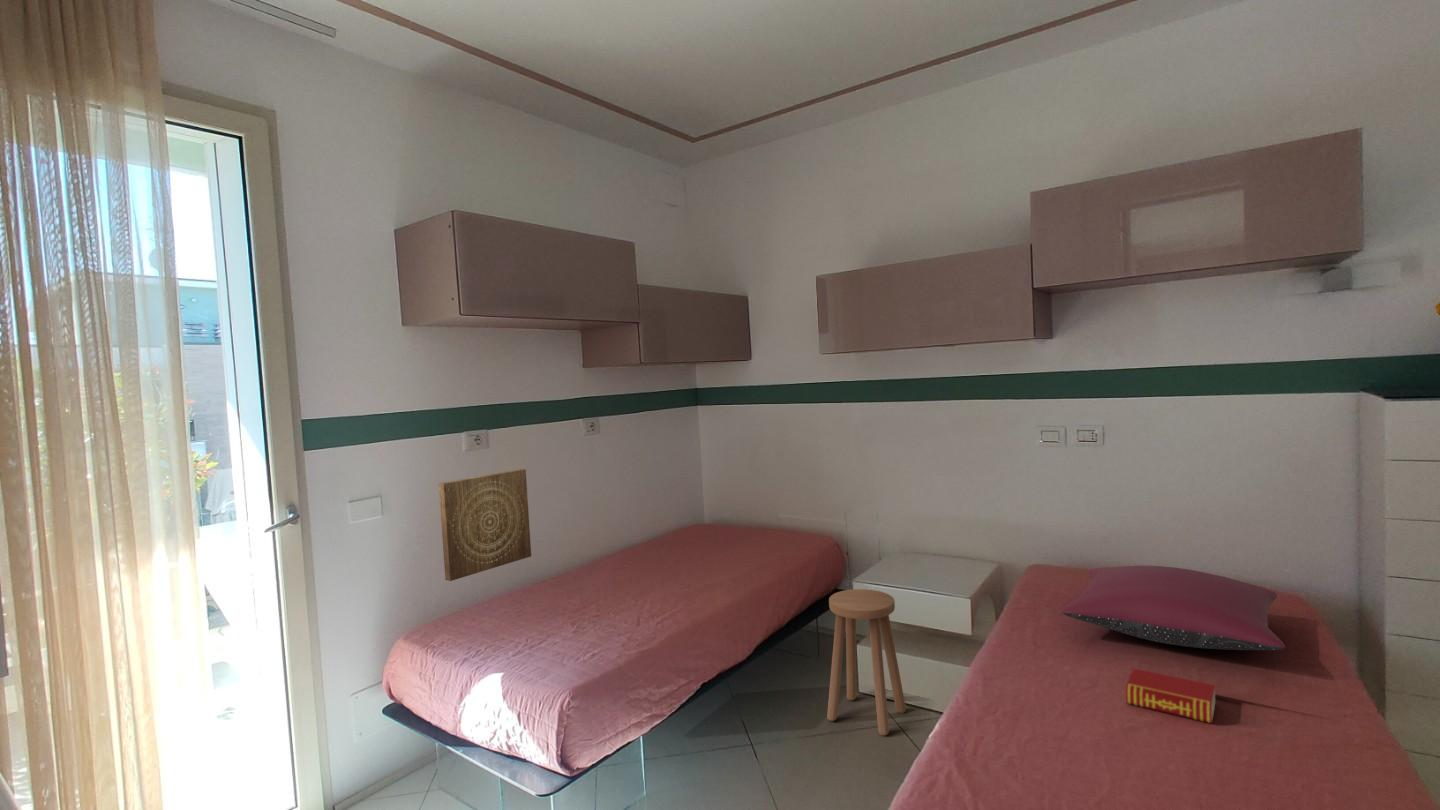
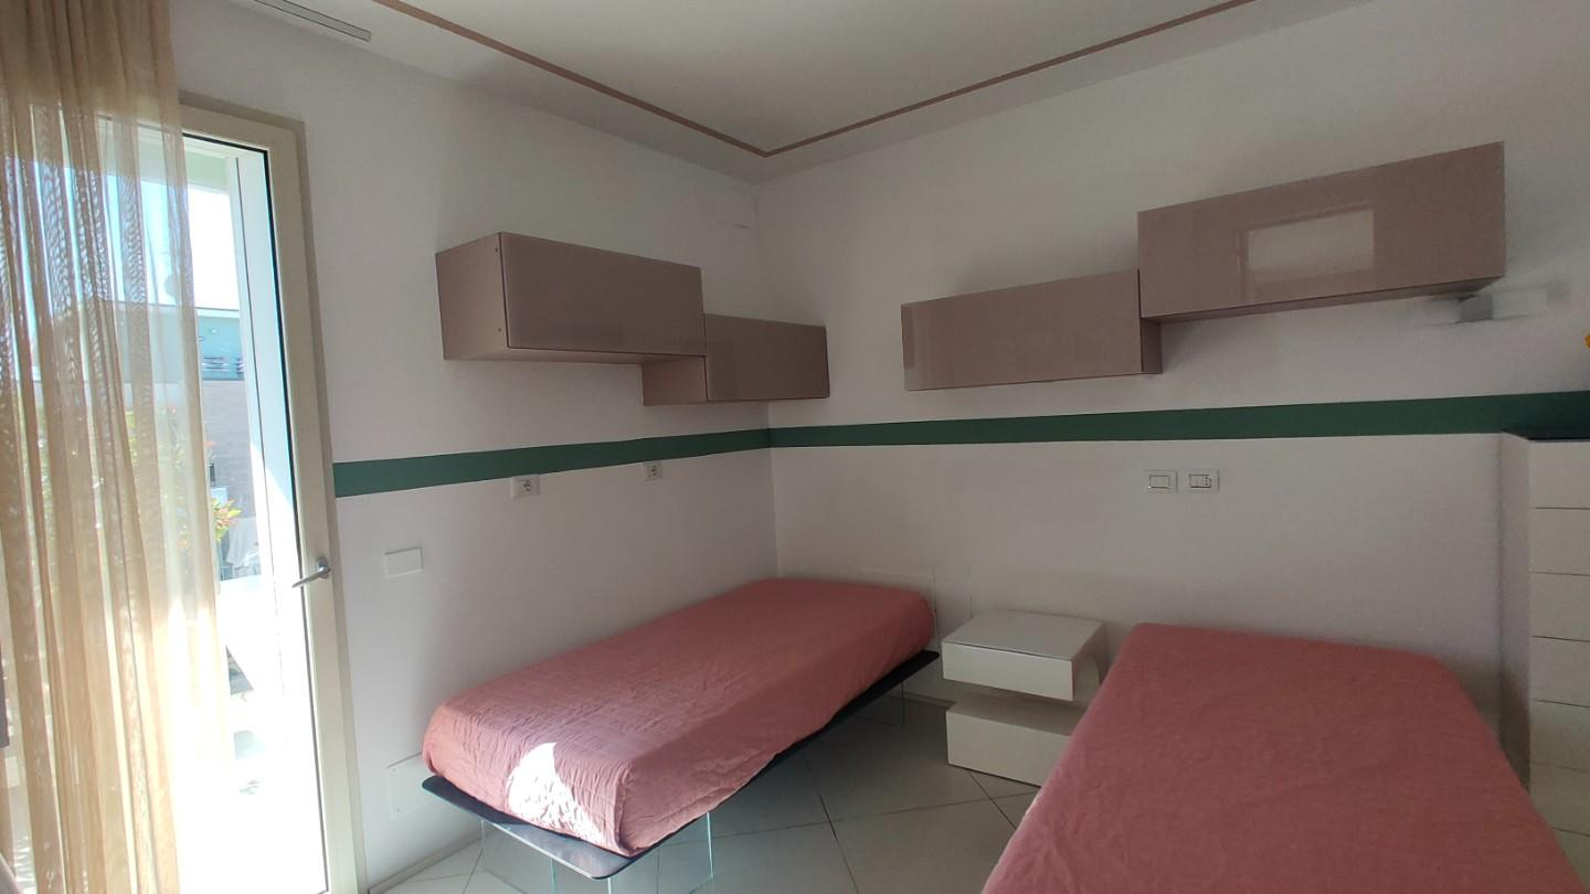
- stool (872, 657)
- wall art (487, 521)
- pillow (1170, 602)
- book (1170, 694)
